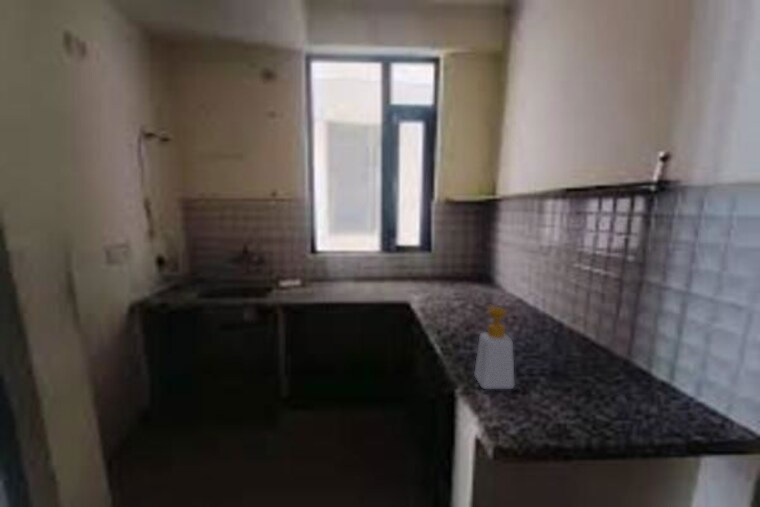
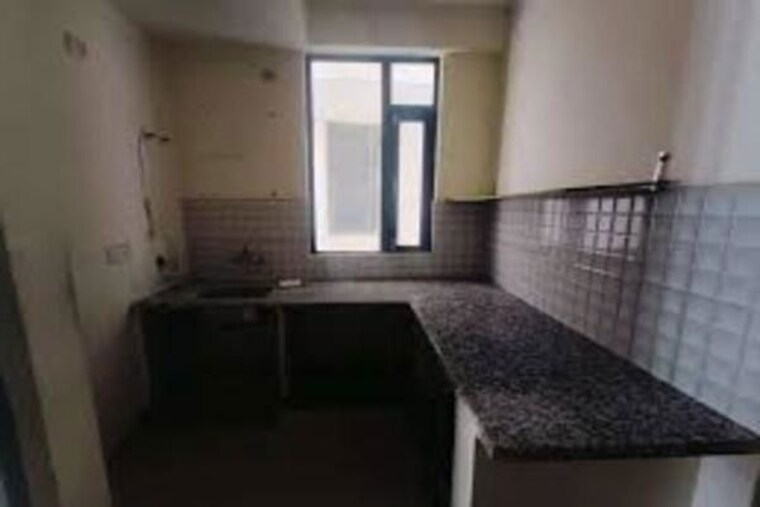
- soap bottle (493, 343)
